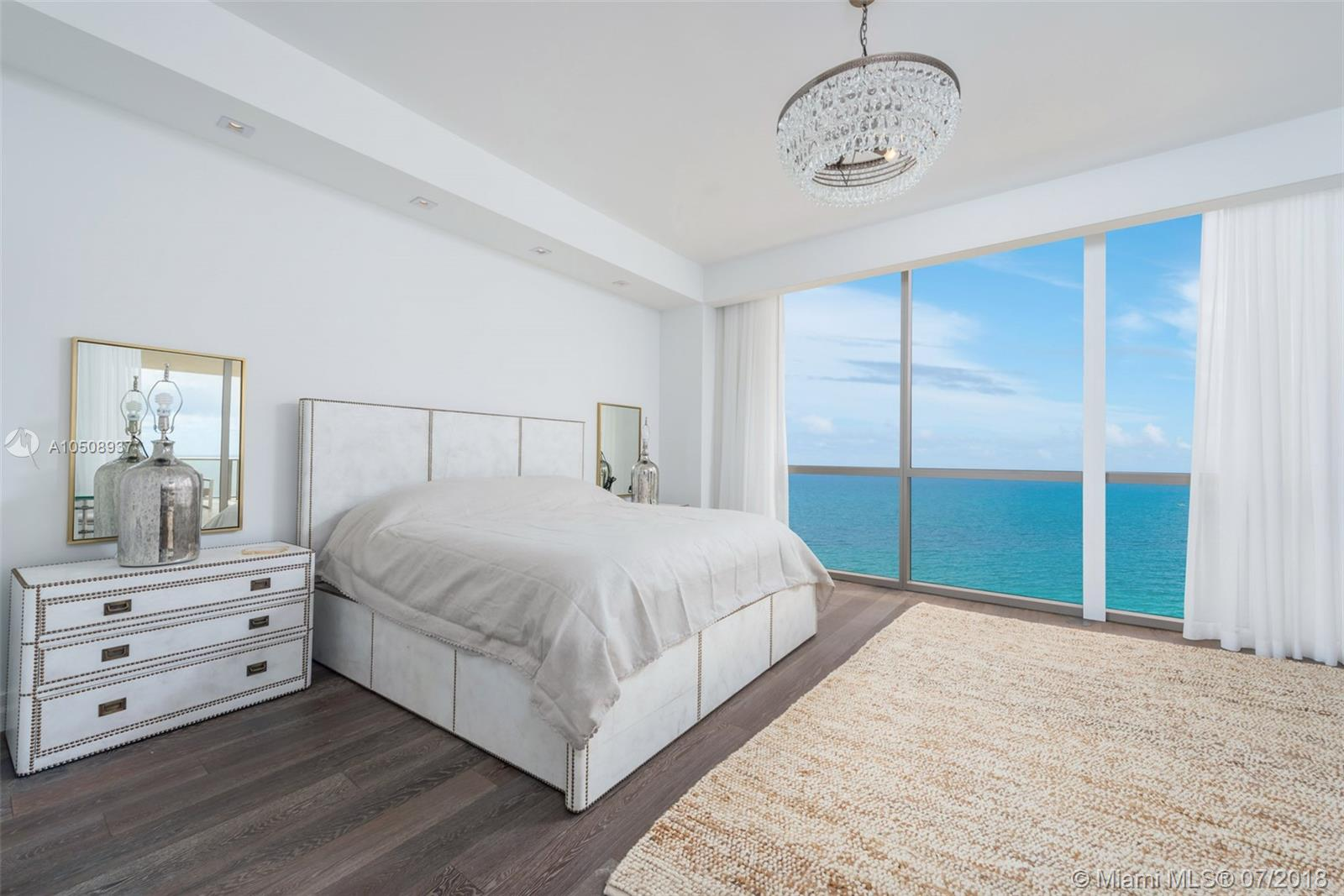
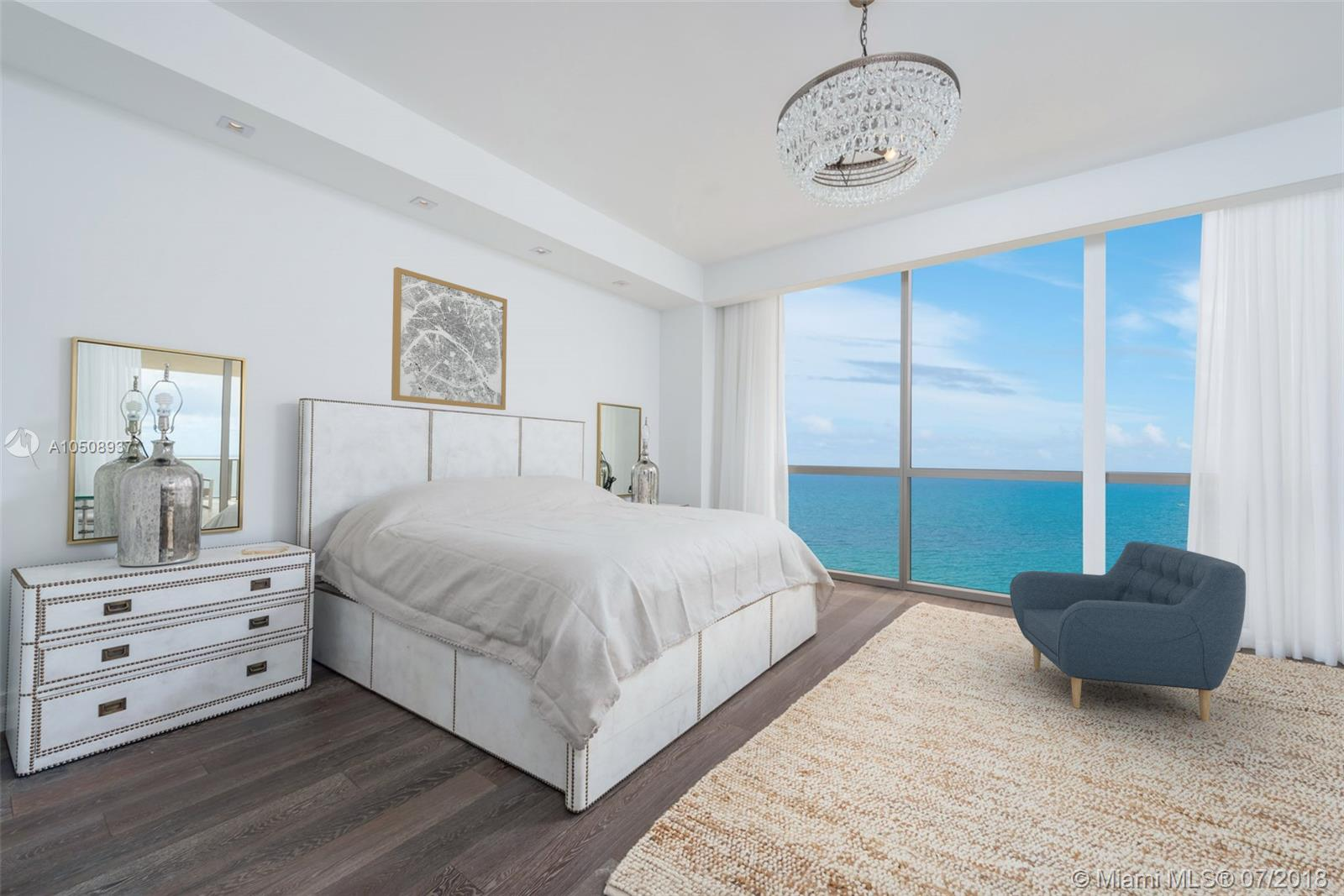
+ wall art (454, 345)
+ armchair (1105, 620)
